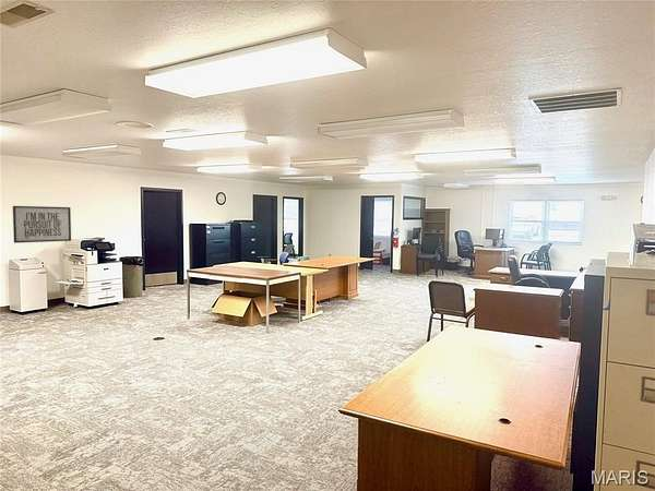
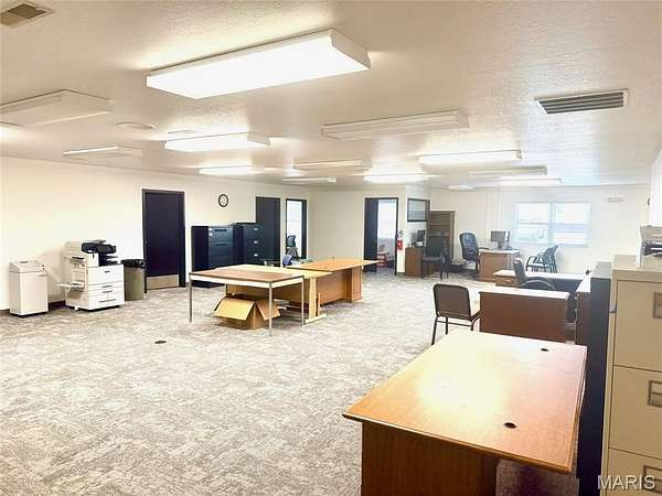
- mirror (43, 224)
